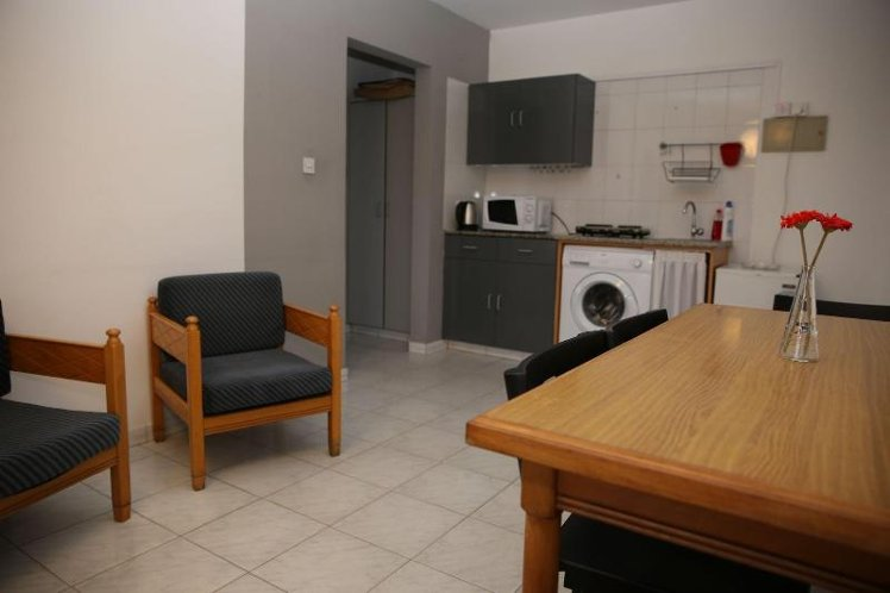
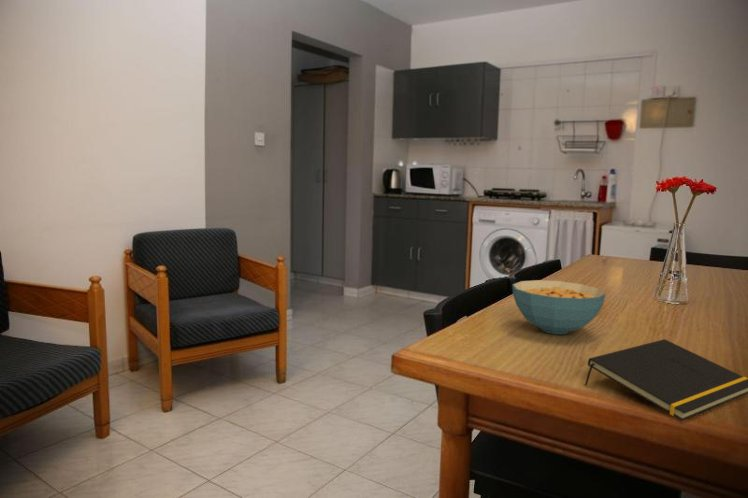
+ cereal bowl (556, 309)
+ notepad (672, 374)
